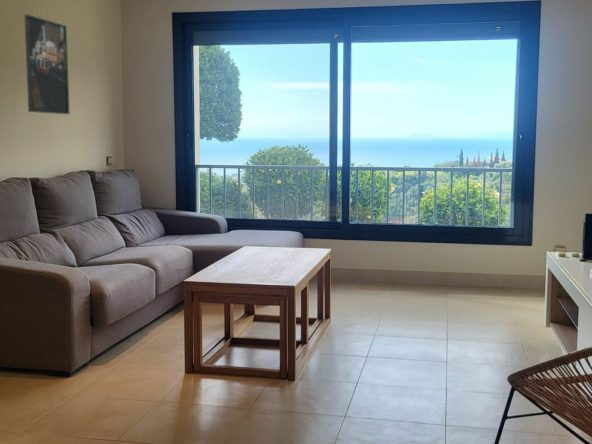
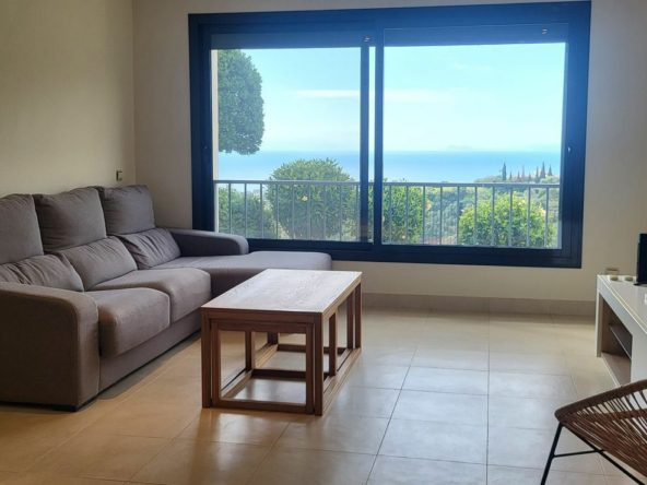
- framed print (48, 67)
